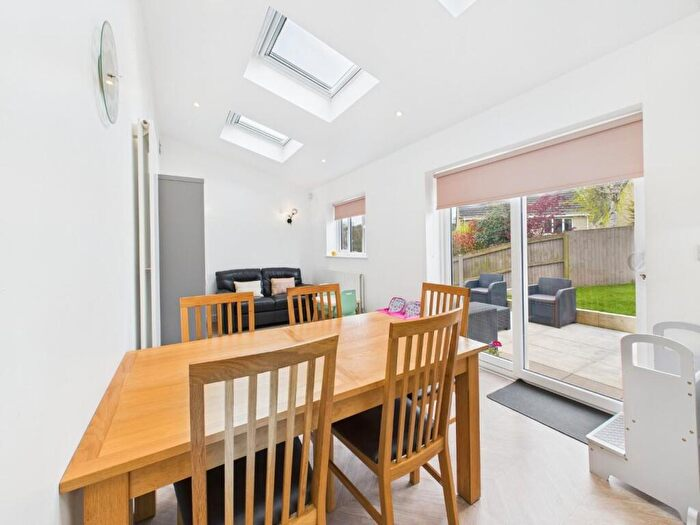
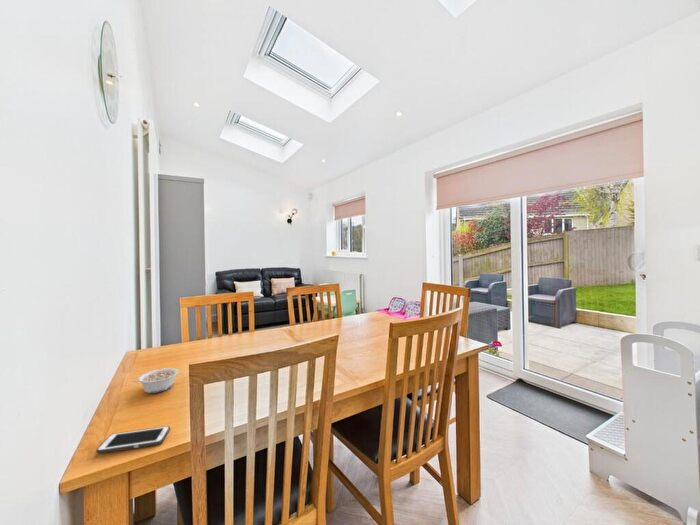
+ legume (158, 380)
+ cell phone (135, 439)
